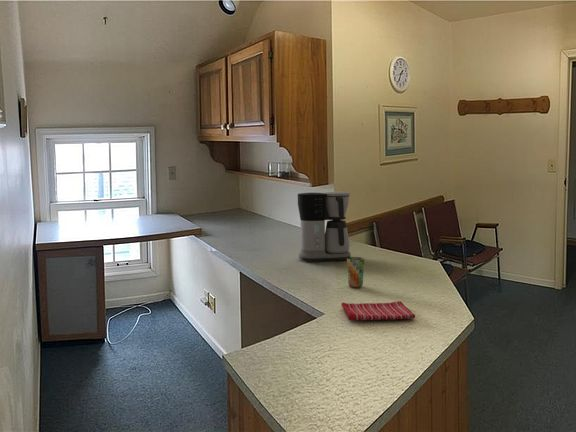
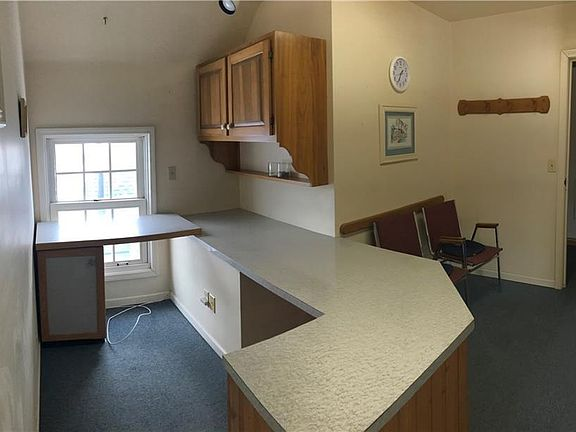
- cup (355, 272)
- dish towel (376, 310)
- coffee maker (324, 225)
